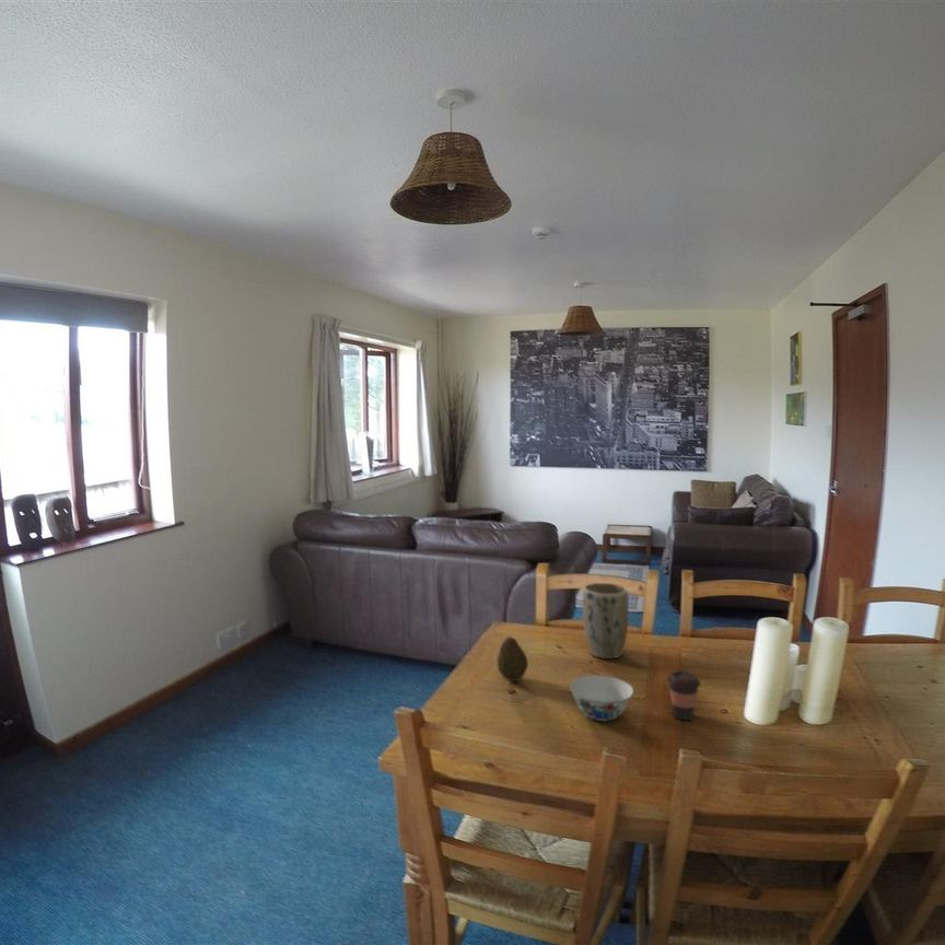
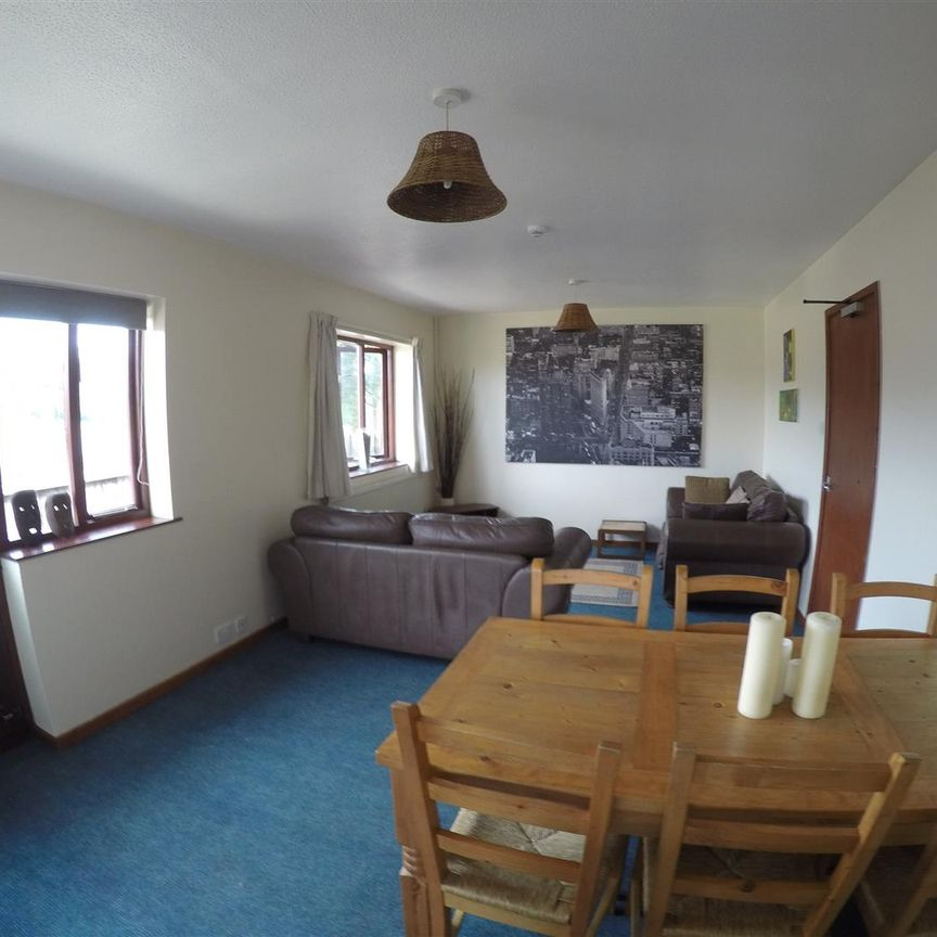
- chinaware (600, 701)
- coffee cup (682, 696)
- fruit (512, 658)
- plant pot (605, 620)
